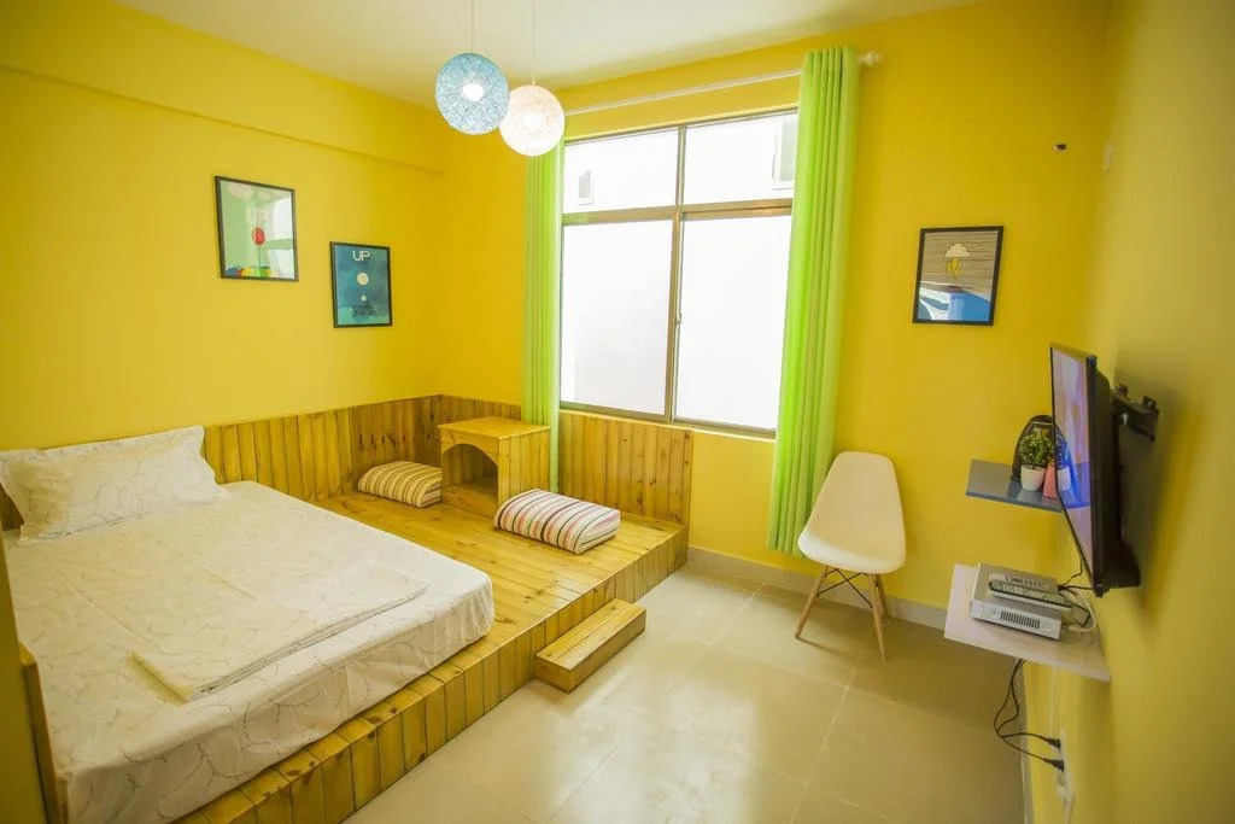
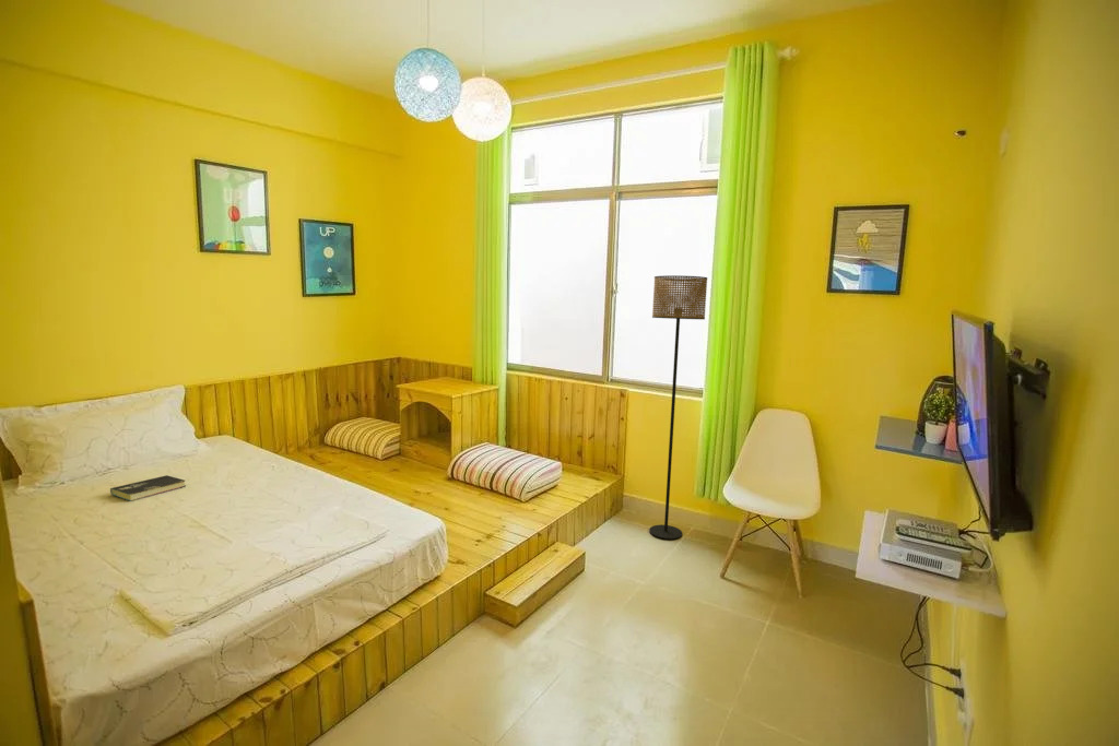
+ floor lamp (672, 408)
+ book (149, 486)
